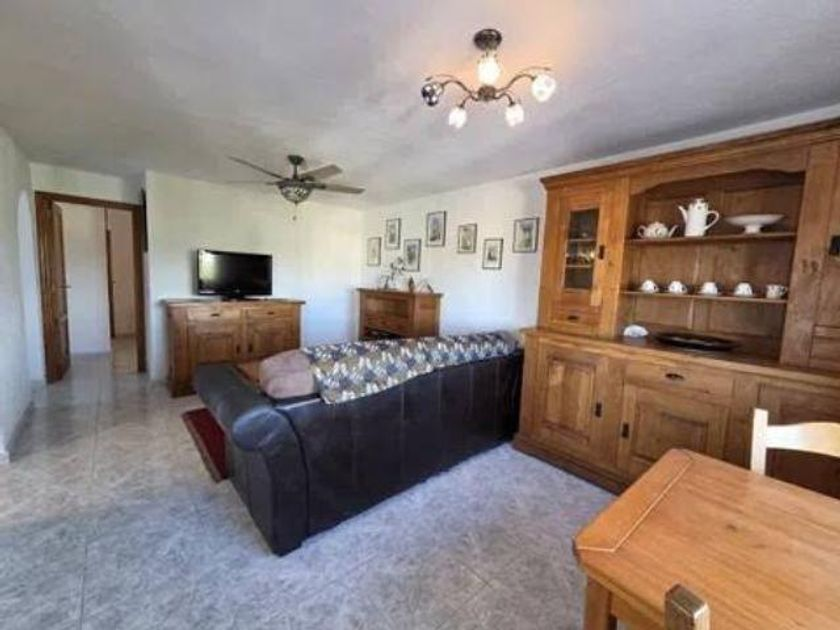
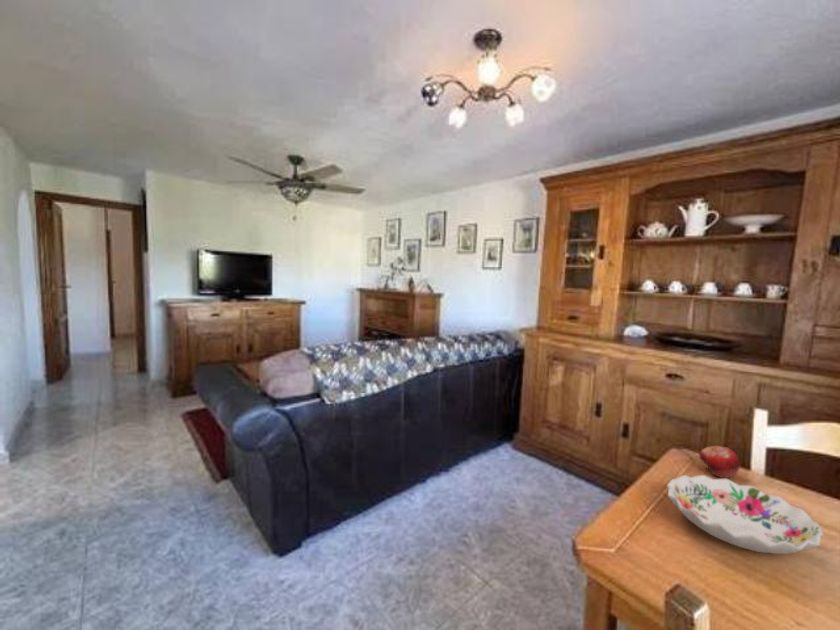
+ decorative bowl (736, 516)
+ fruit (719, 460)
